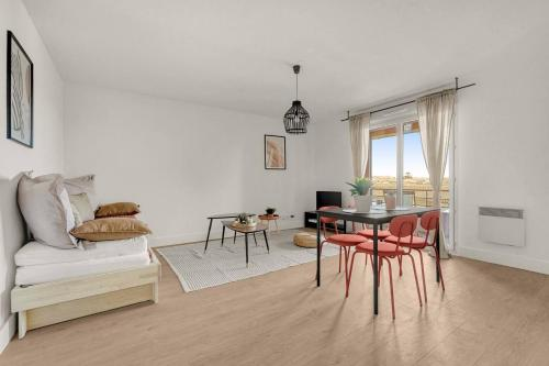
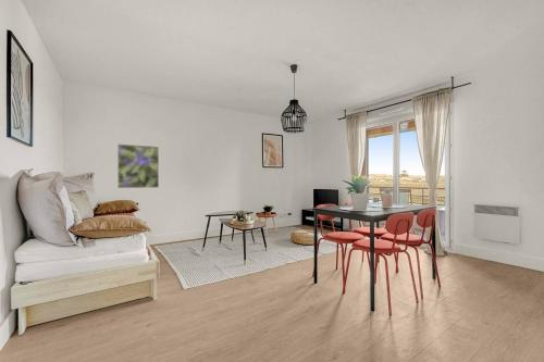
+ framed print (138, 166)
